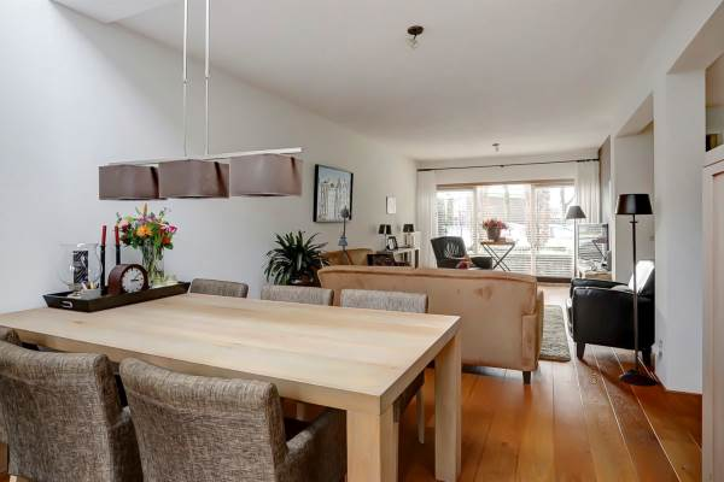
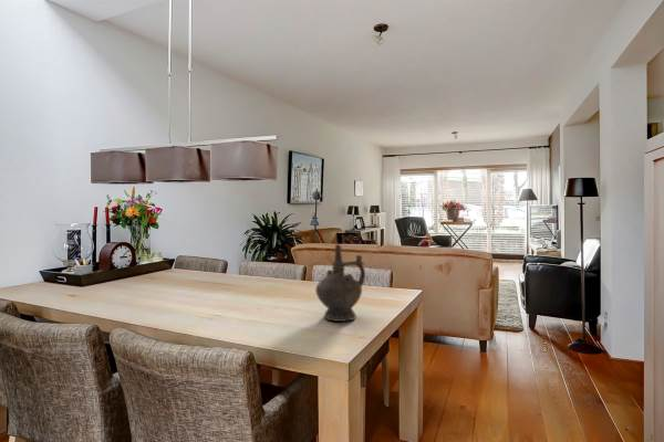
+ ceremonial vessel (341, 281)
